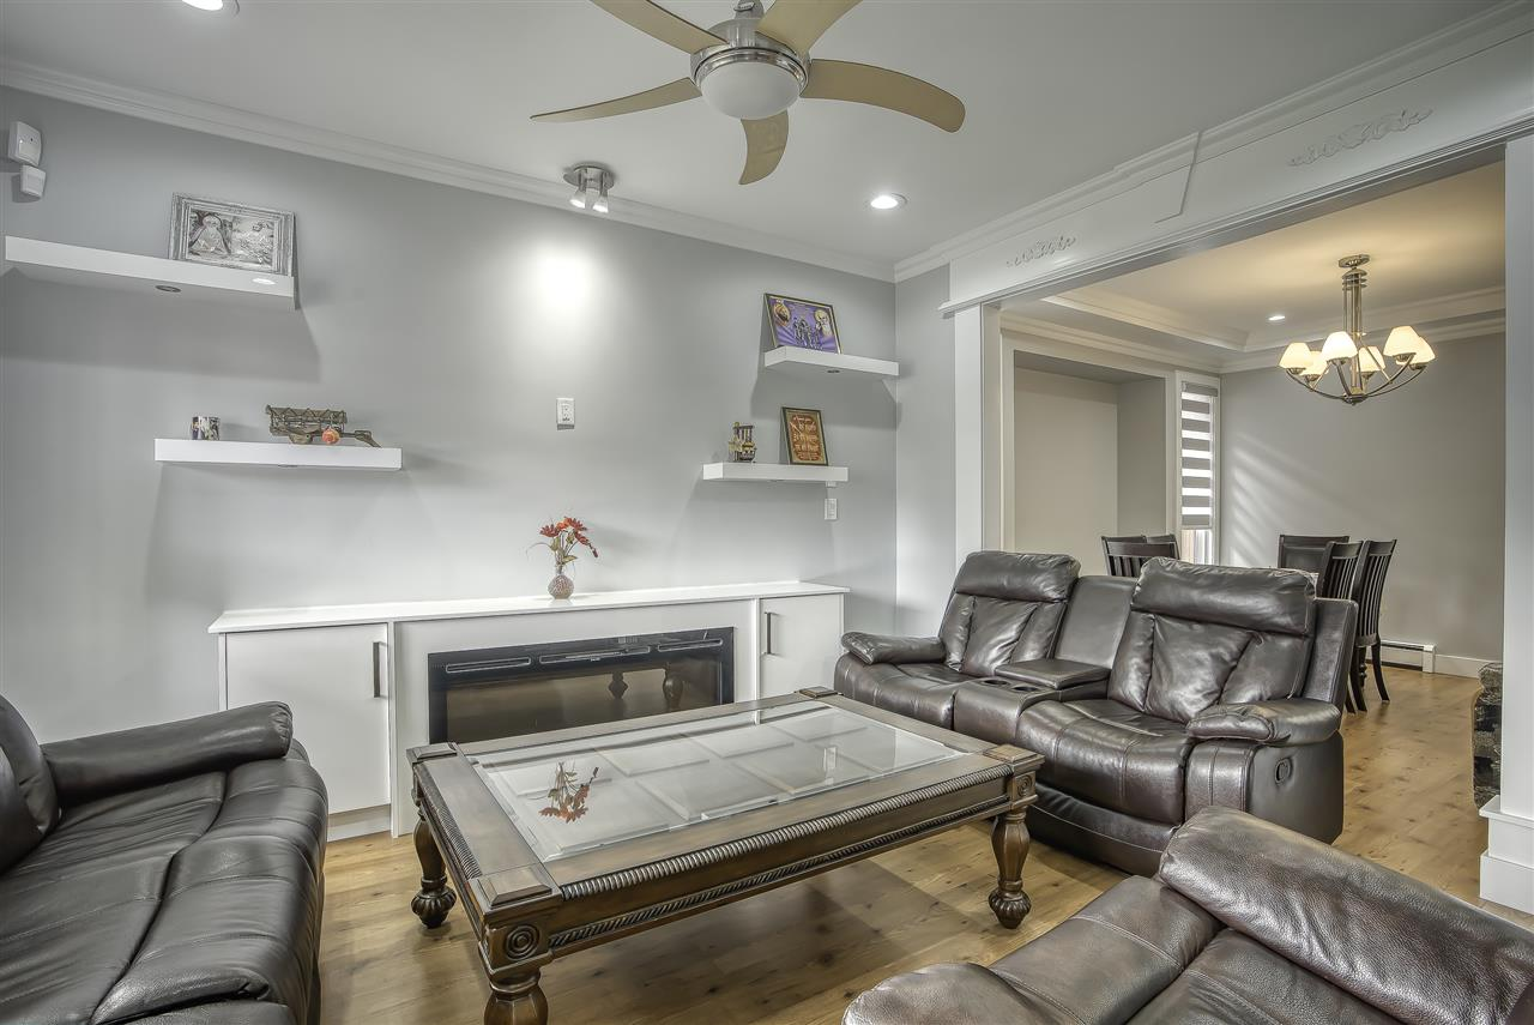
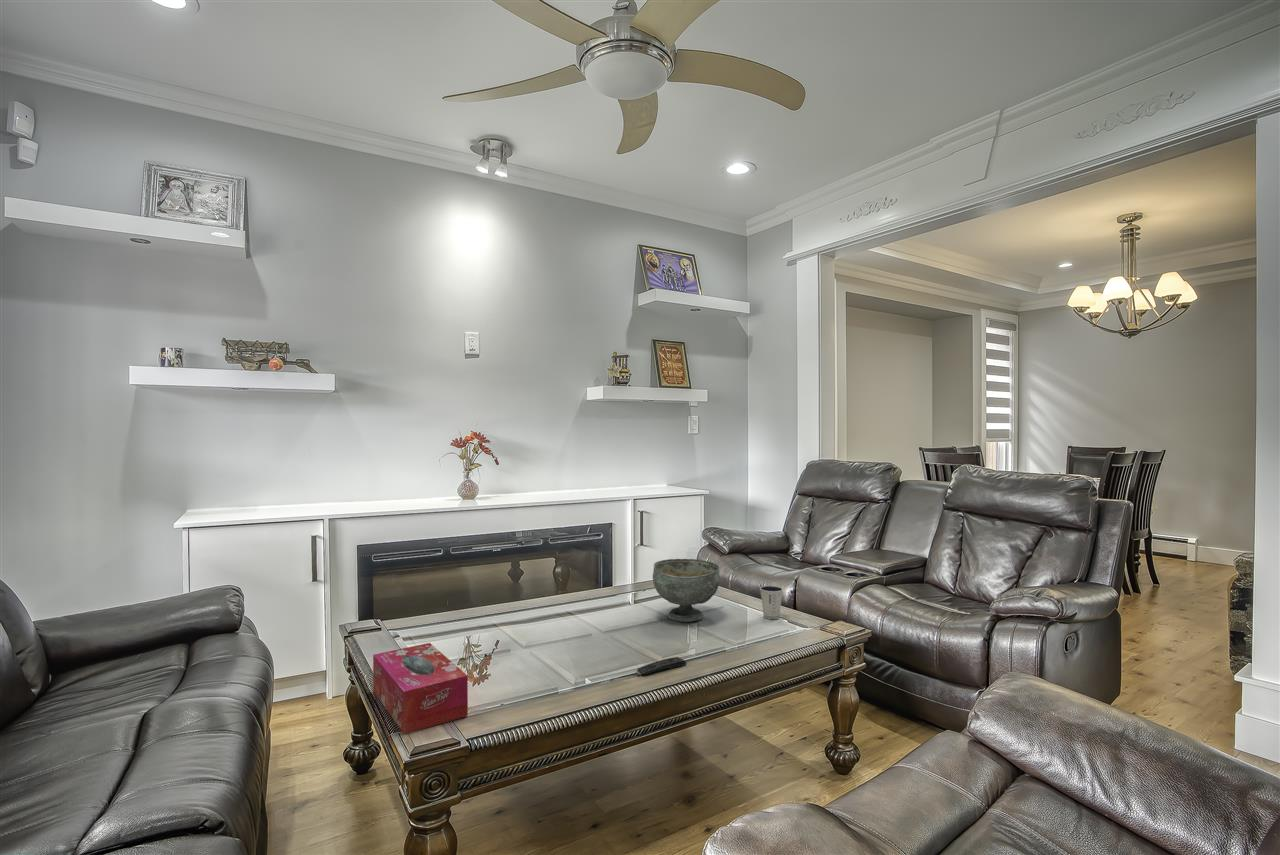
+ remote control (660, 666)
+ tissue box (418, 683)
+ decorative bowl (686, 591)
+ dixie cup (771, 602)
